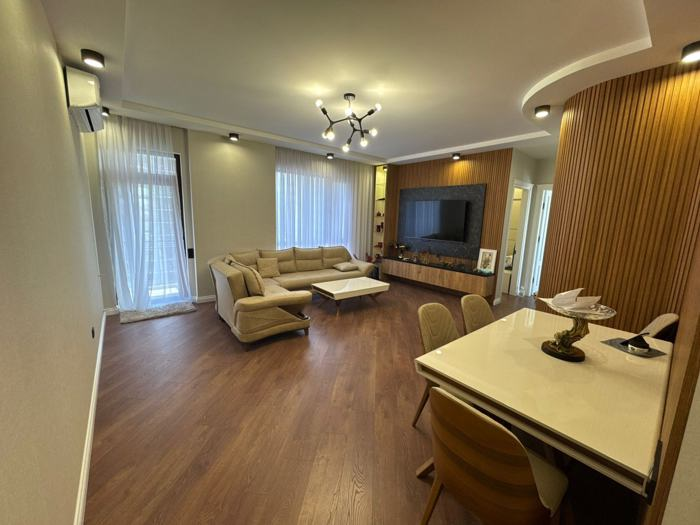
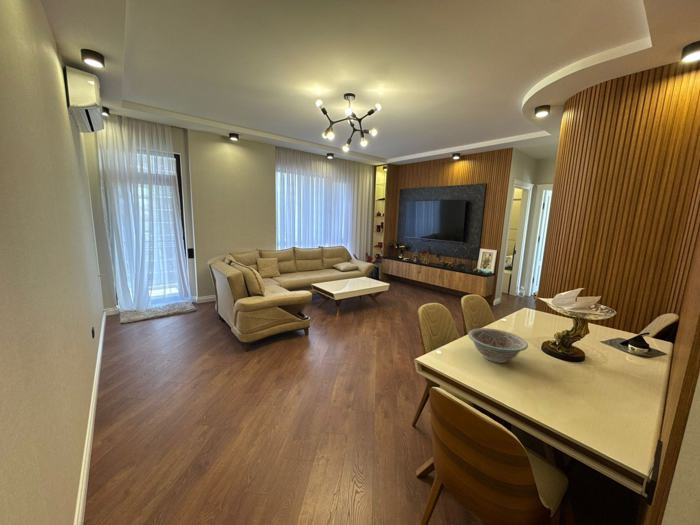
+ bowl (495, 347)
